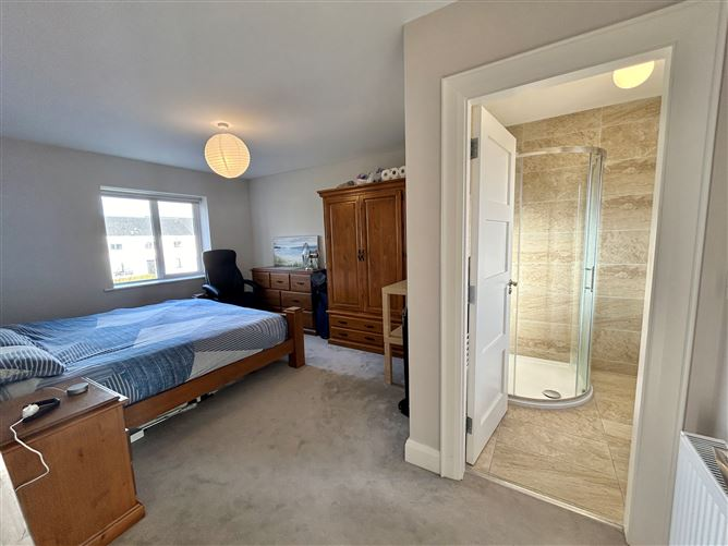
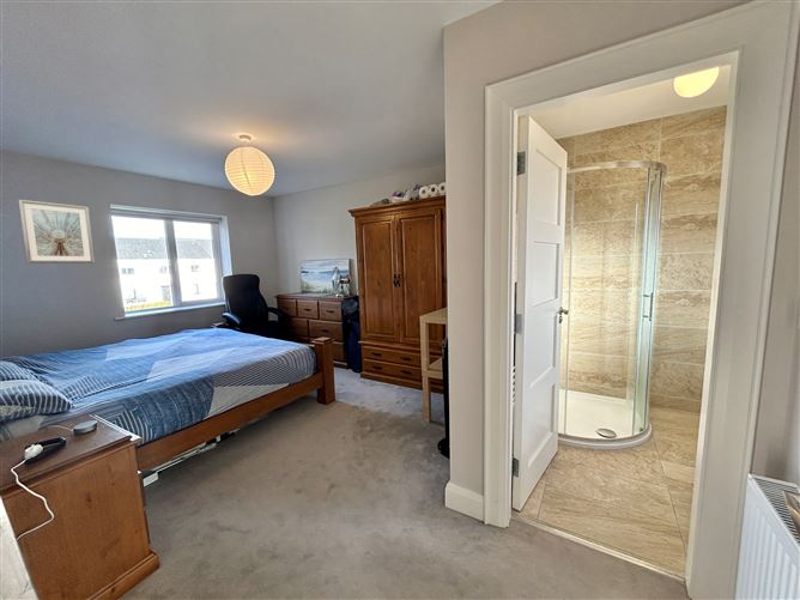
+ picture frame (59, 234)
